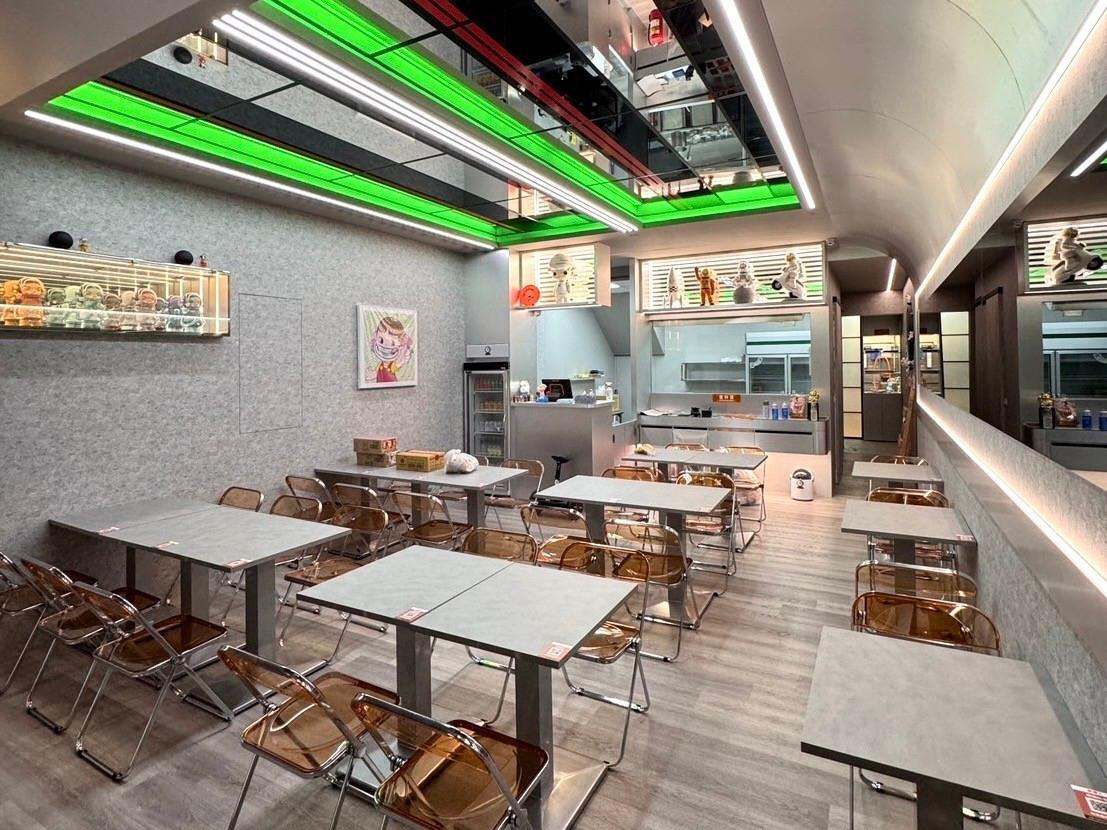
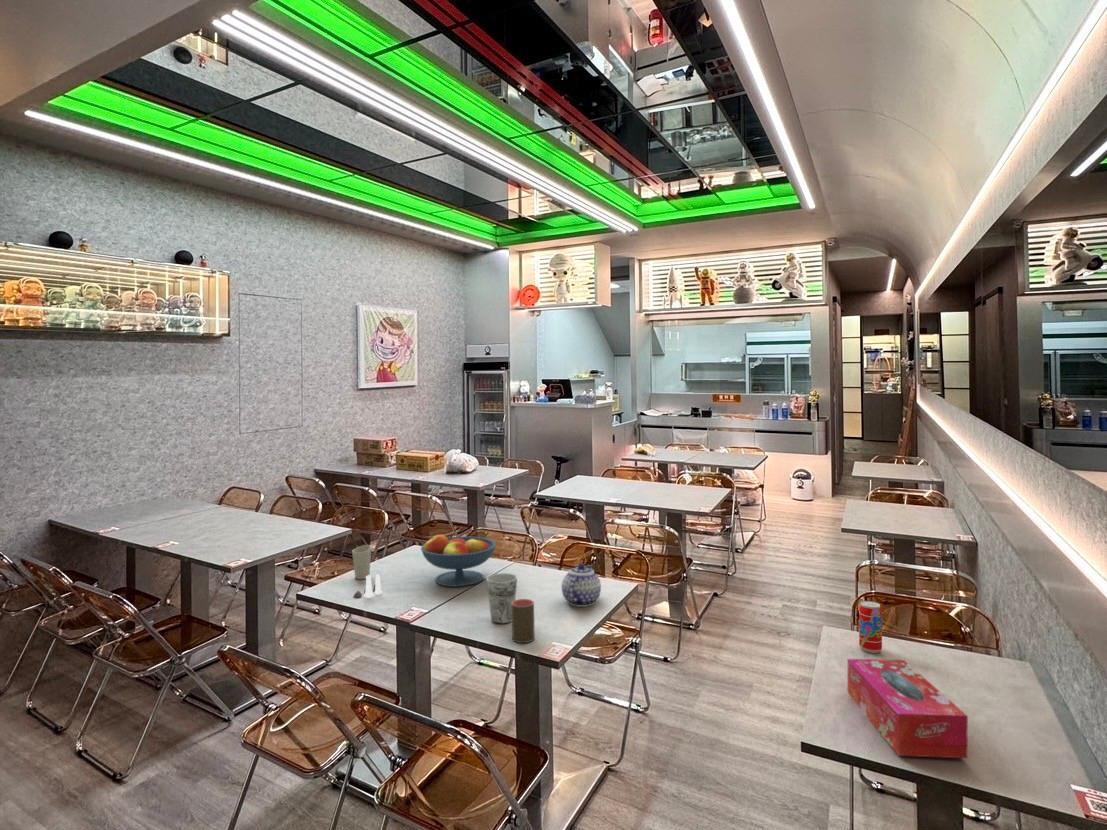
+ teapot (581, 583)
+ tissue box (901, 703)
+ salt and pepper shaker set (369, 583)
+ cup (523, 620)
+ beverage can (870, 626)
+ cup (362, 562)
+ fruit bowl (459, 556)
+ cup (502, 598)
